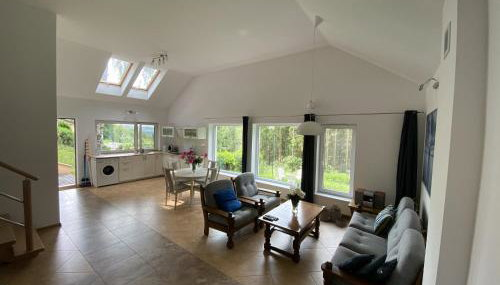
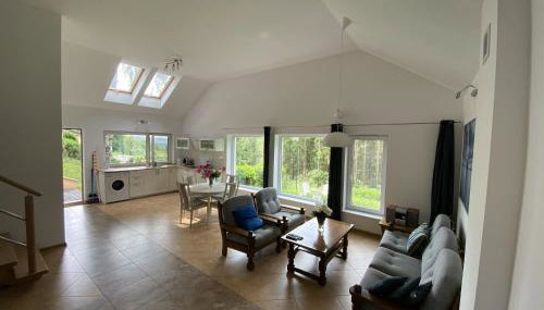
- woven basket (335, 213)
